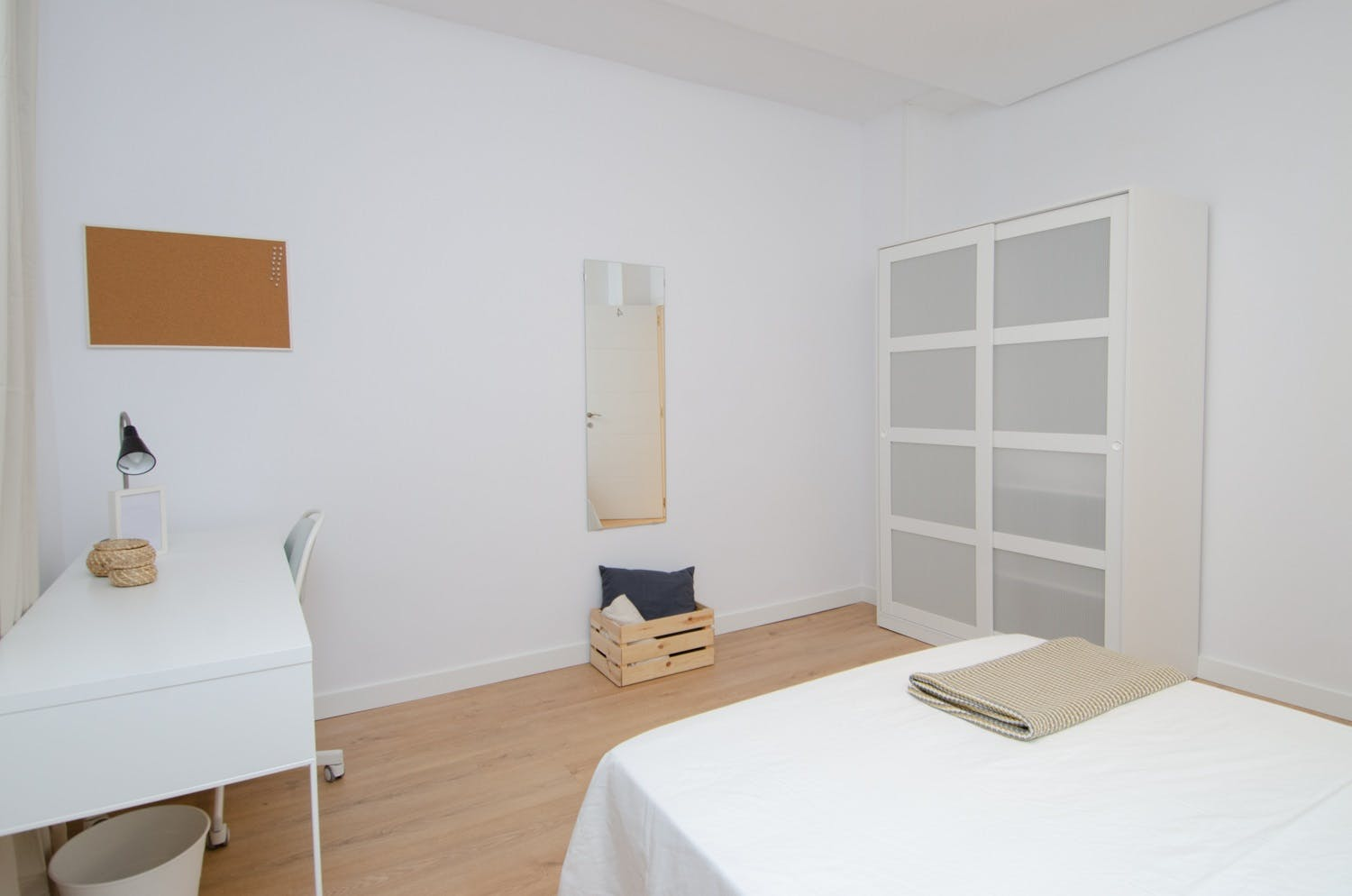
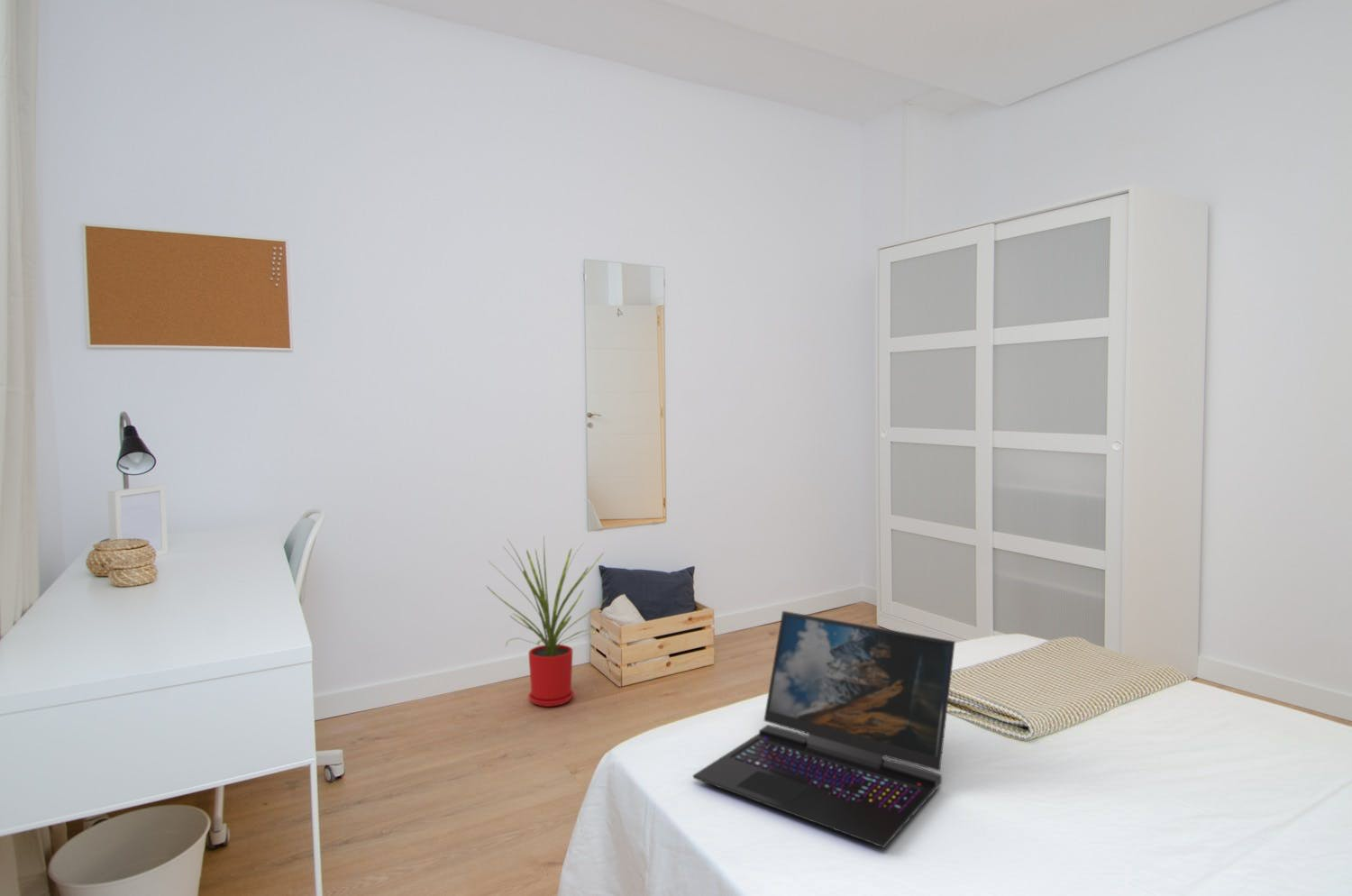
+ laptop (825, 711)
+ house plant (553, 619)
